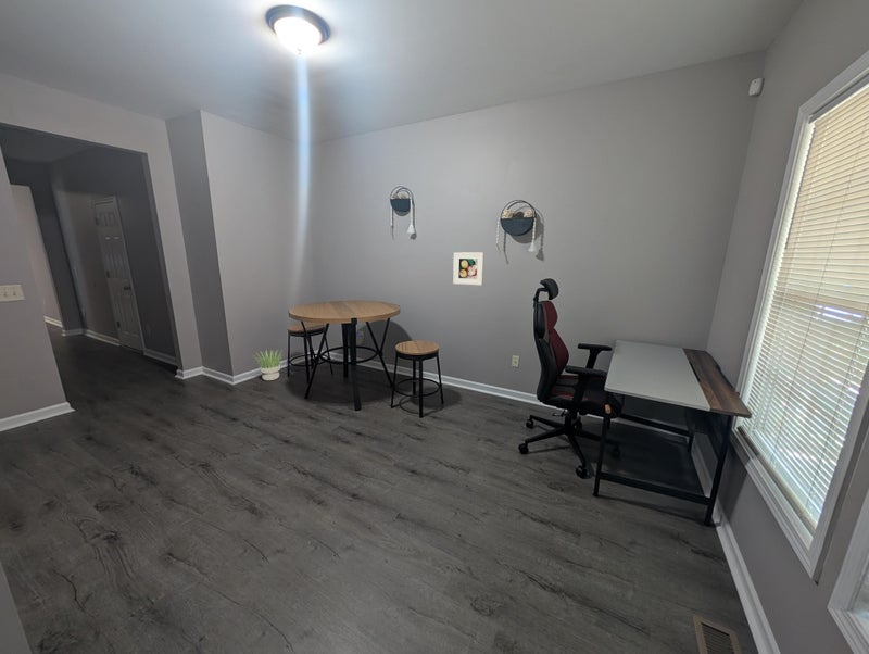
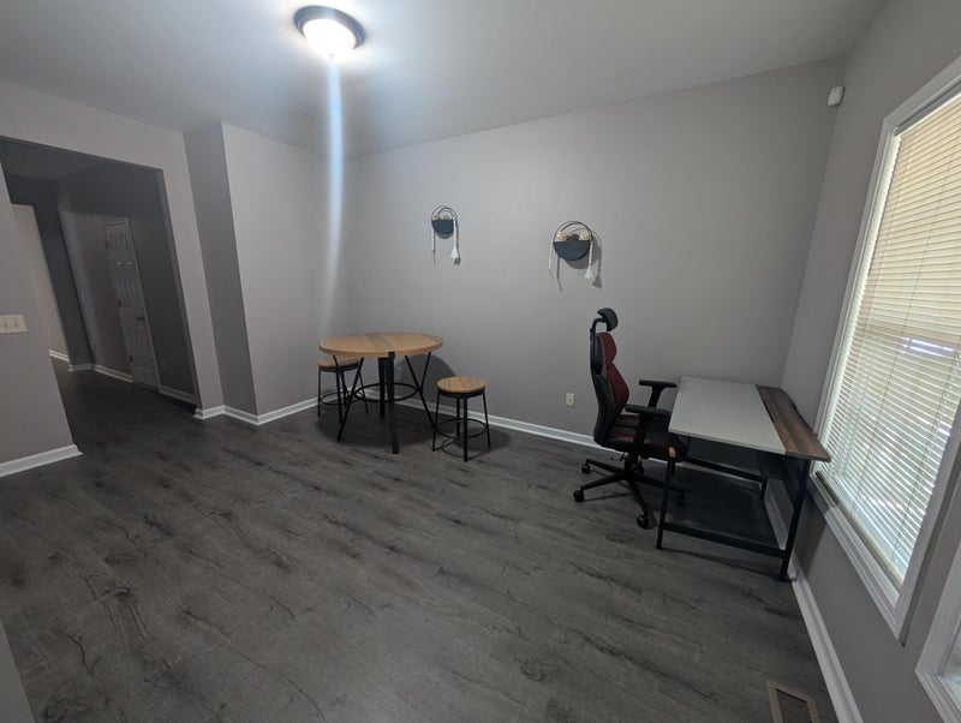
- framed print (467, 268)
- potted plant (269, 365)
